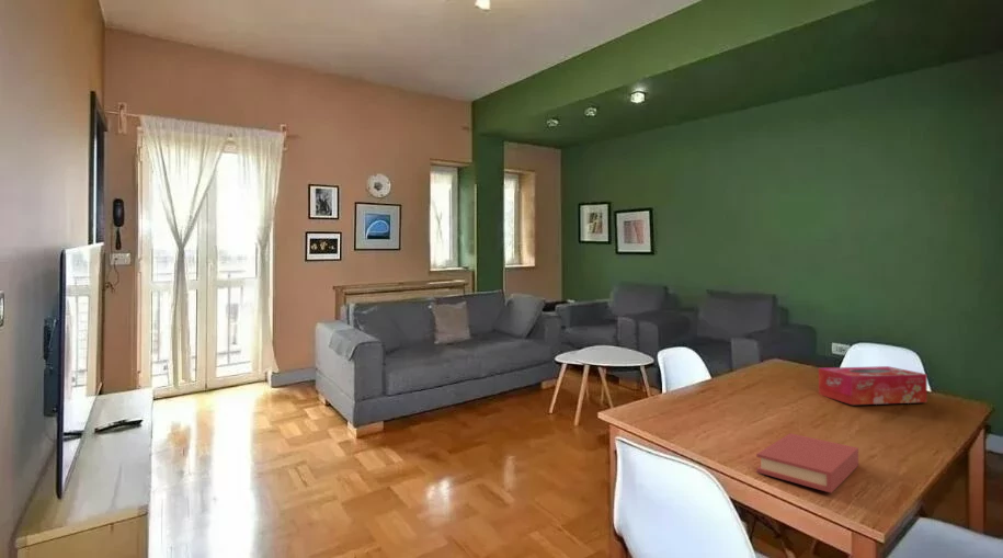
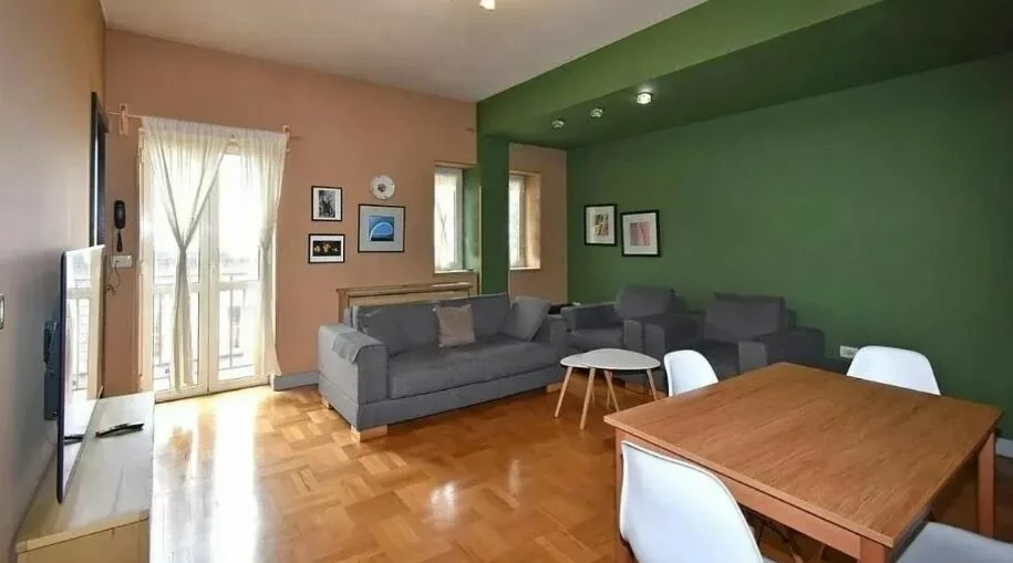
- book (808, 459)
- tissue box (870, 384)
